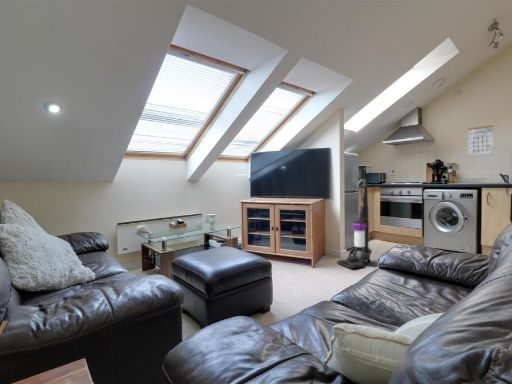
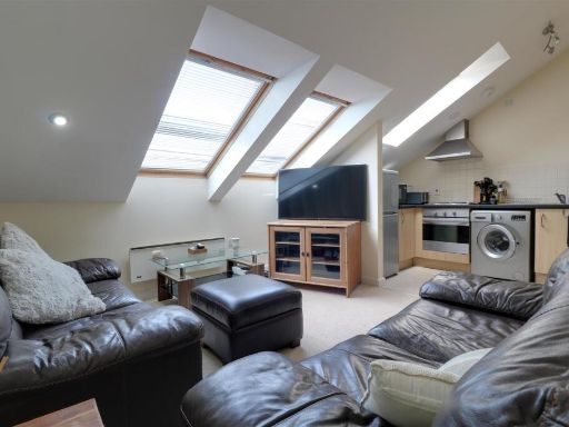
- calendar (480, 137)
- vacuum cleaner (357, 221)
